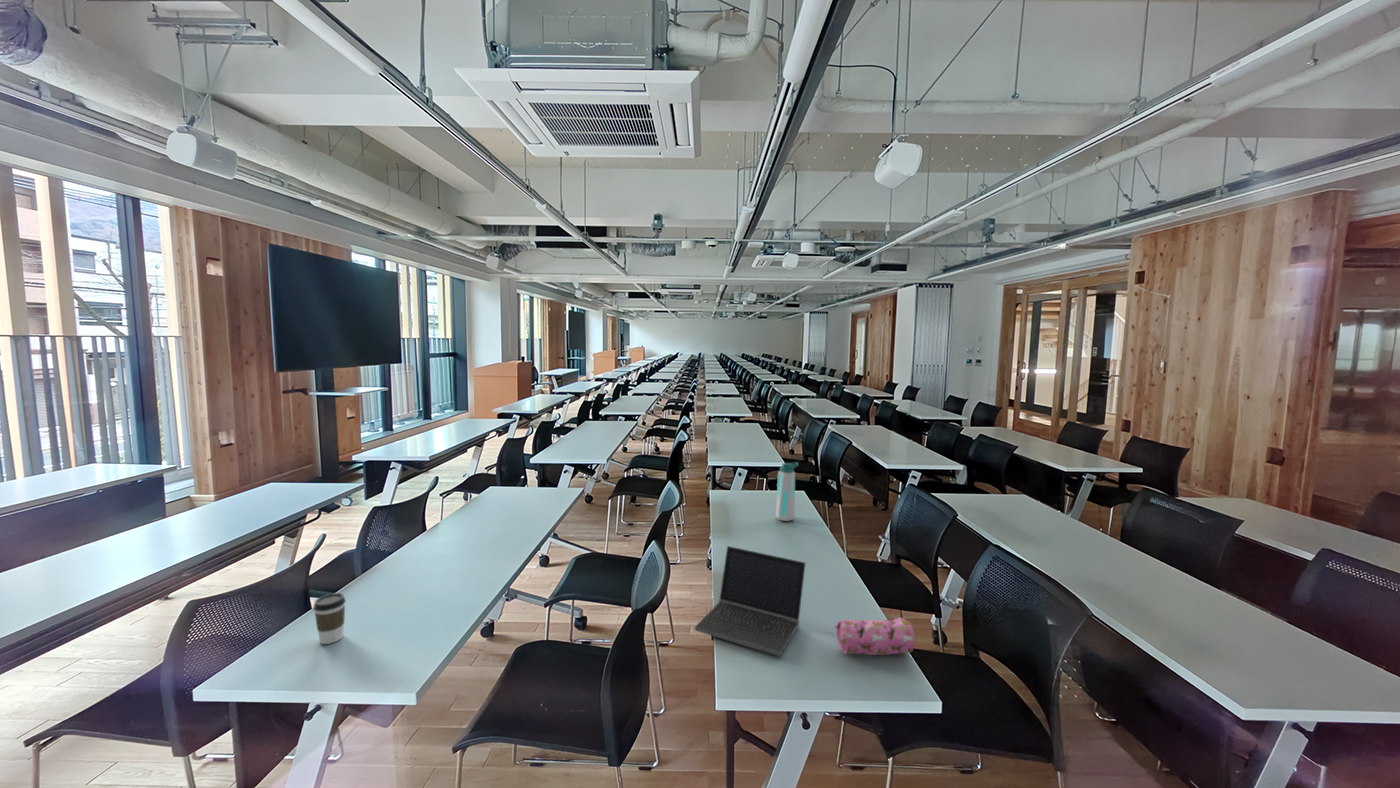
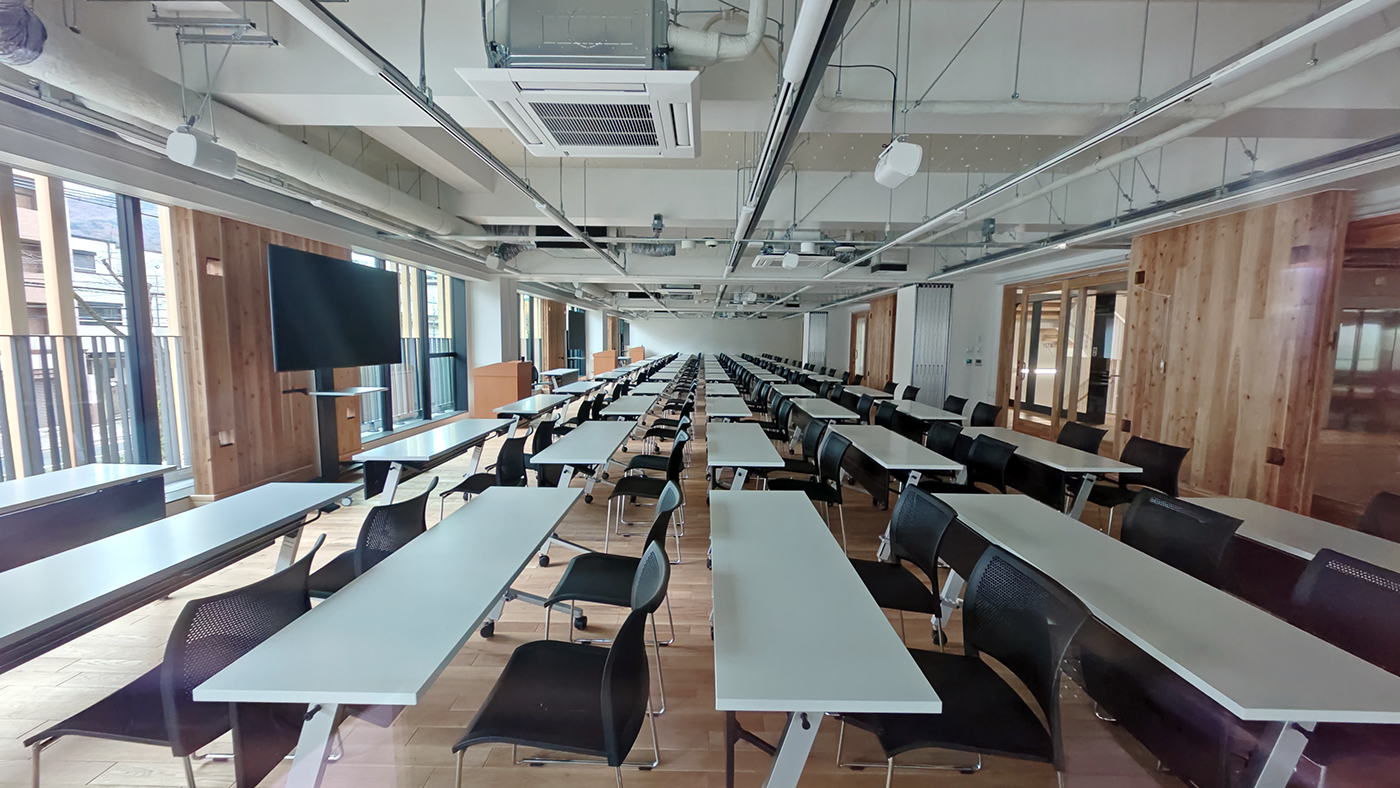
- laptop computer (751, 595)
- pencil case (874, 635)
- water bottle (787, 490)
- coffee cup (330, 618)
